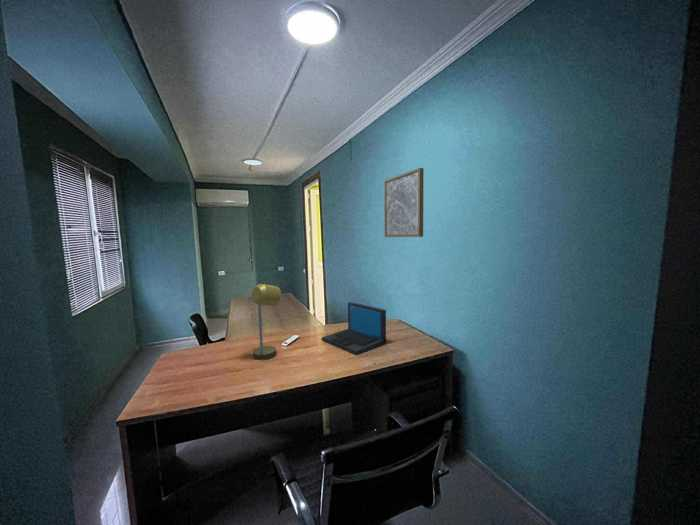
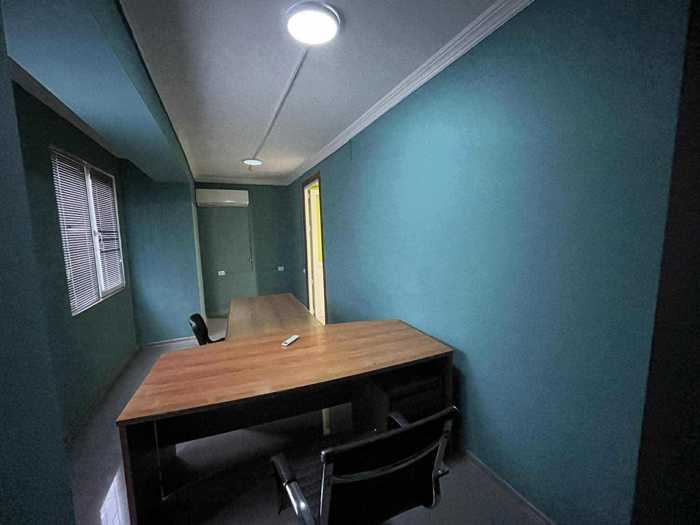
- wall art (402, 206)
- desk lamp (261, 320)
- laptop (353, 325)
